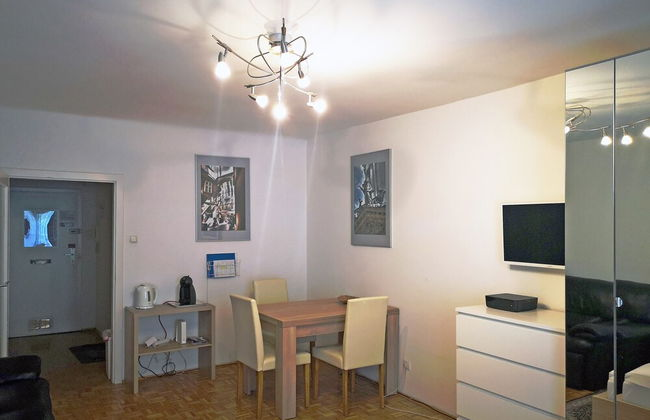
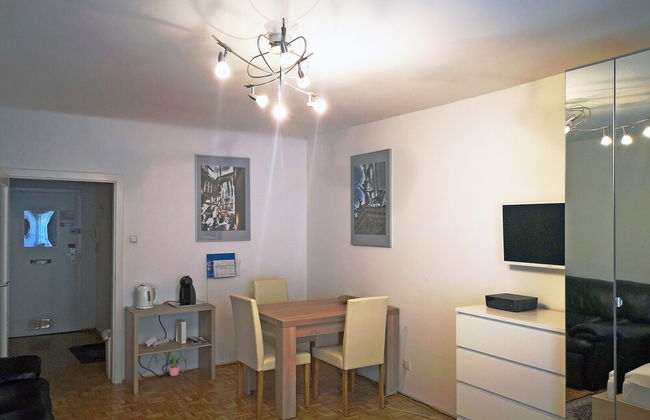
+ potted plant (178, 362)
